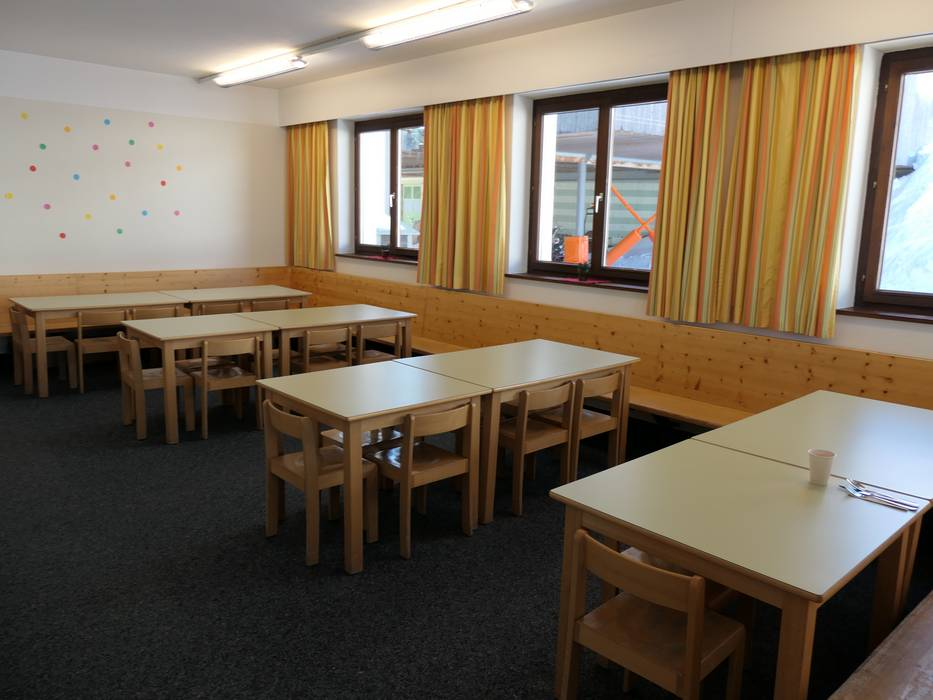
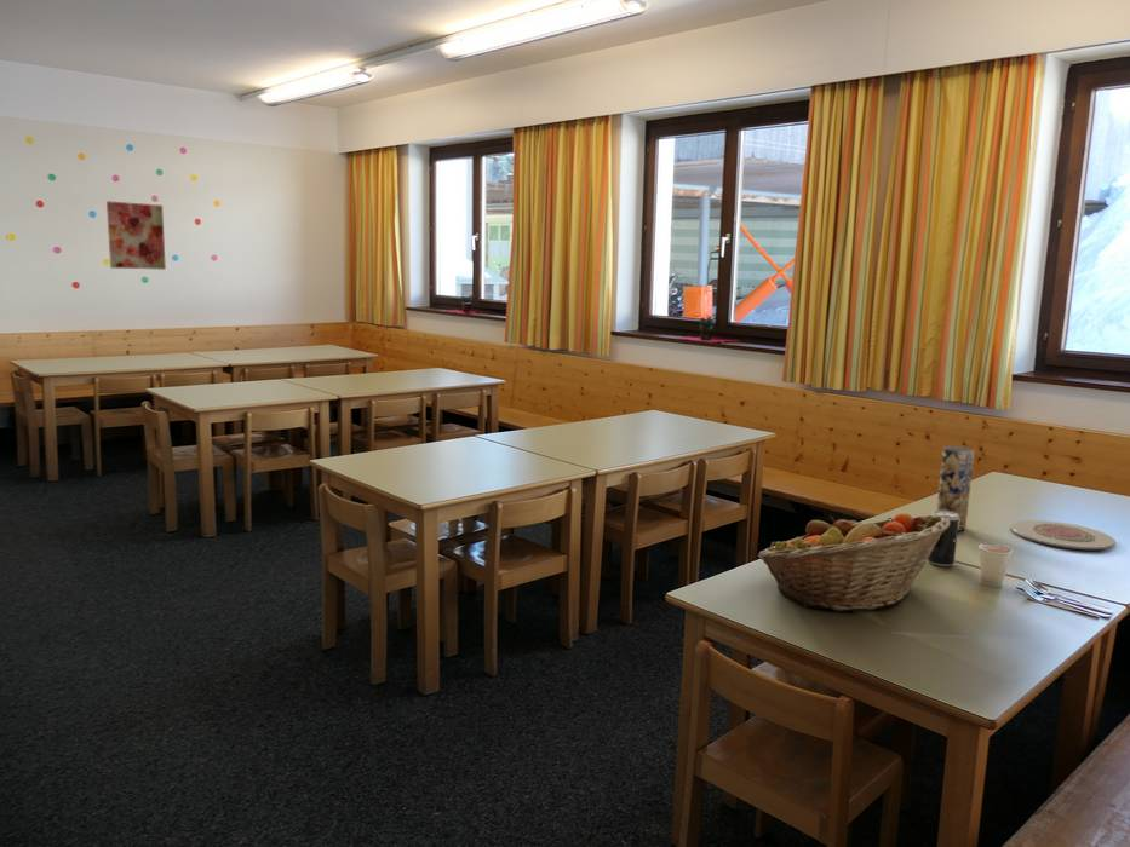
+ beverage can (942, 537)
+ plate (1061, 534)
+ fruit basket (853, 552)
+ wall art (136, 236)
+ vase (954, 488)
